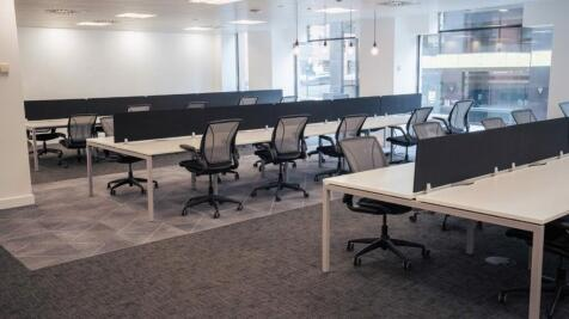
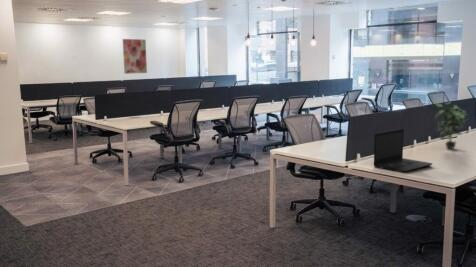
+ potted plant (450, 126)
+ wall art (135, 56)
+ laptop (402, 149)
